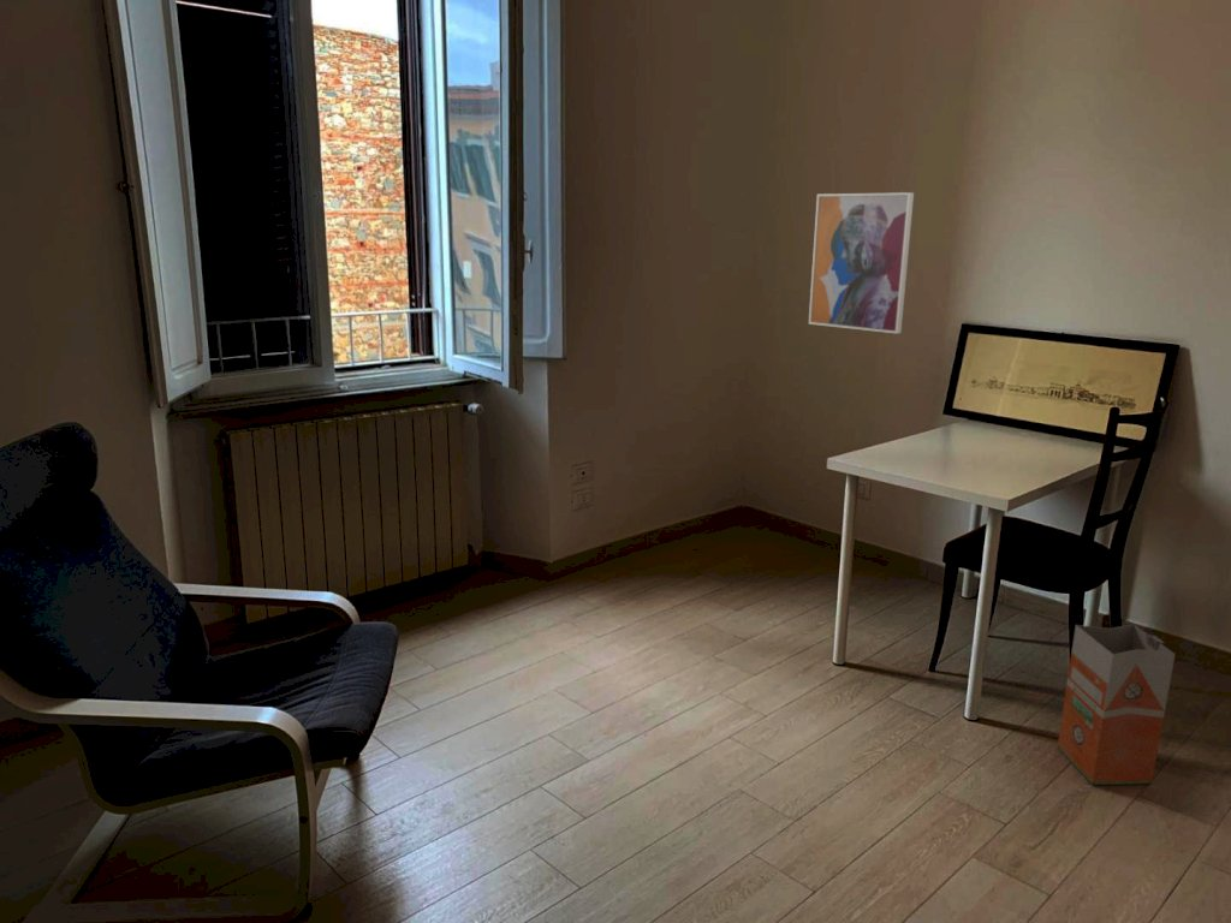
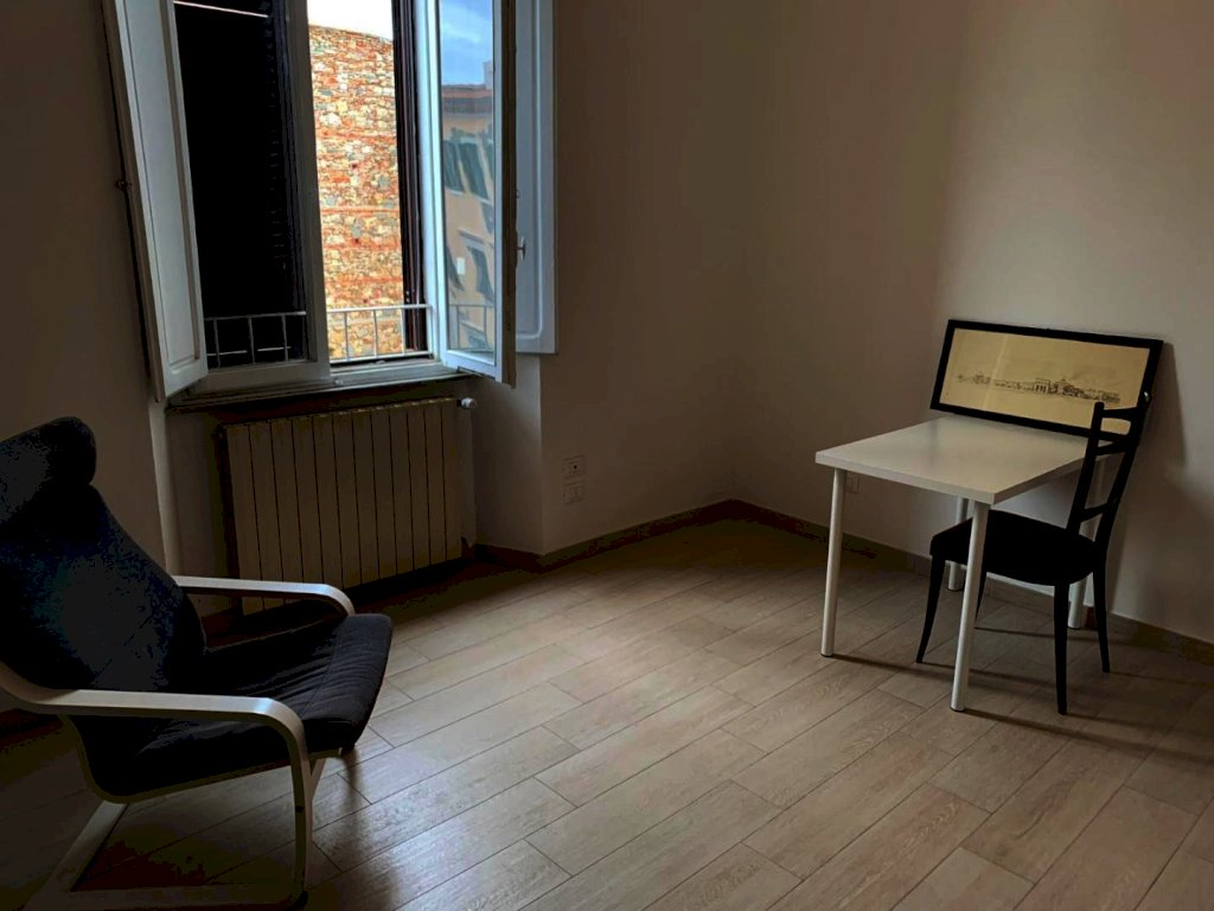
- waste bin (1118, 699)
- wall art (857, 262)
